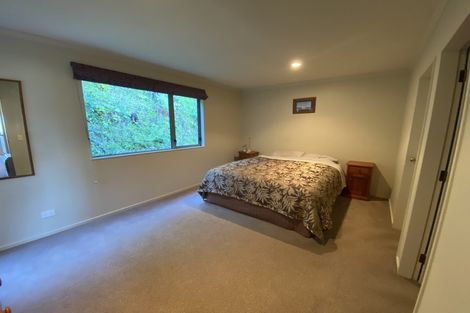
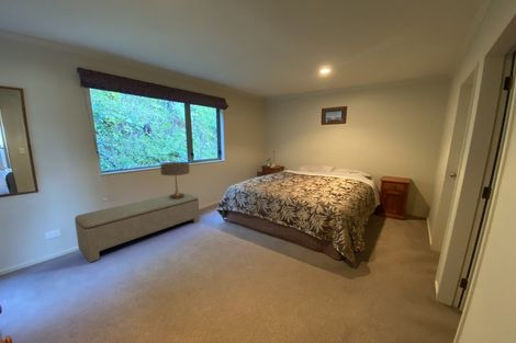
+ bench (146, 218)
+ lamp (176, 180)
